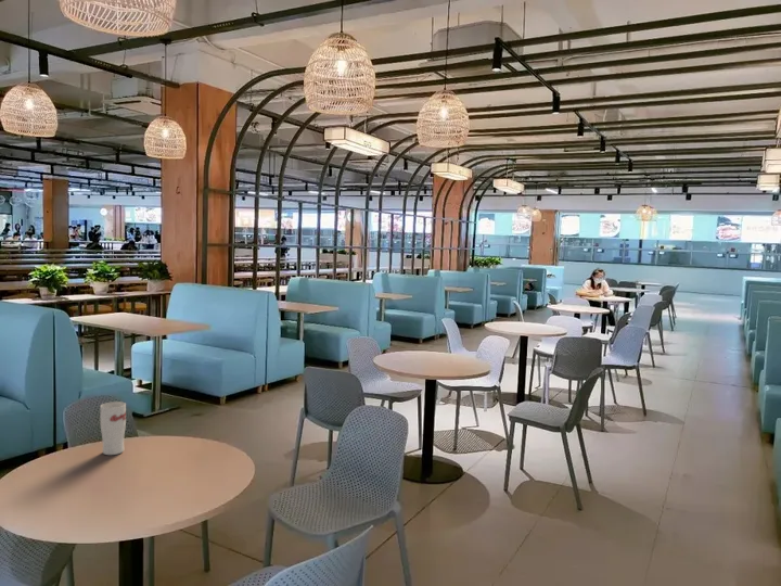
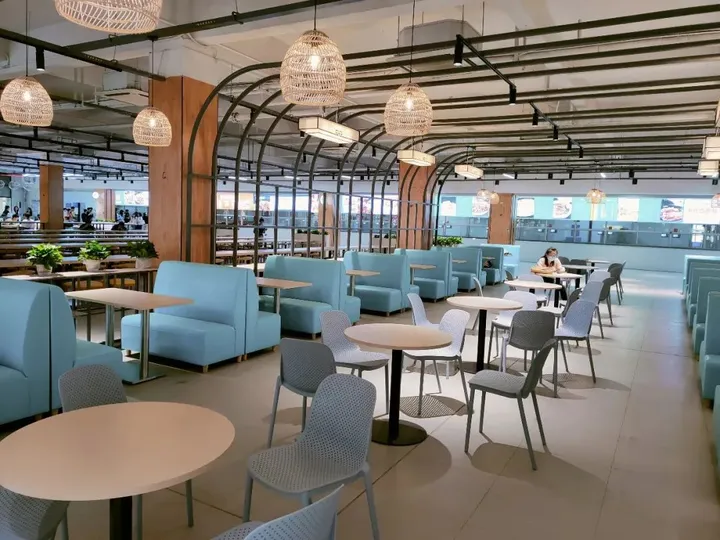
- cup (113, 428)
